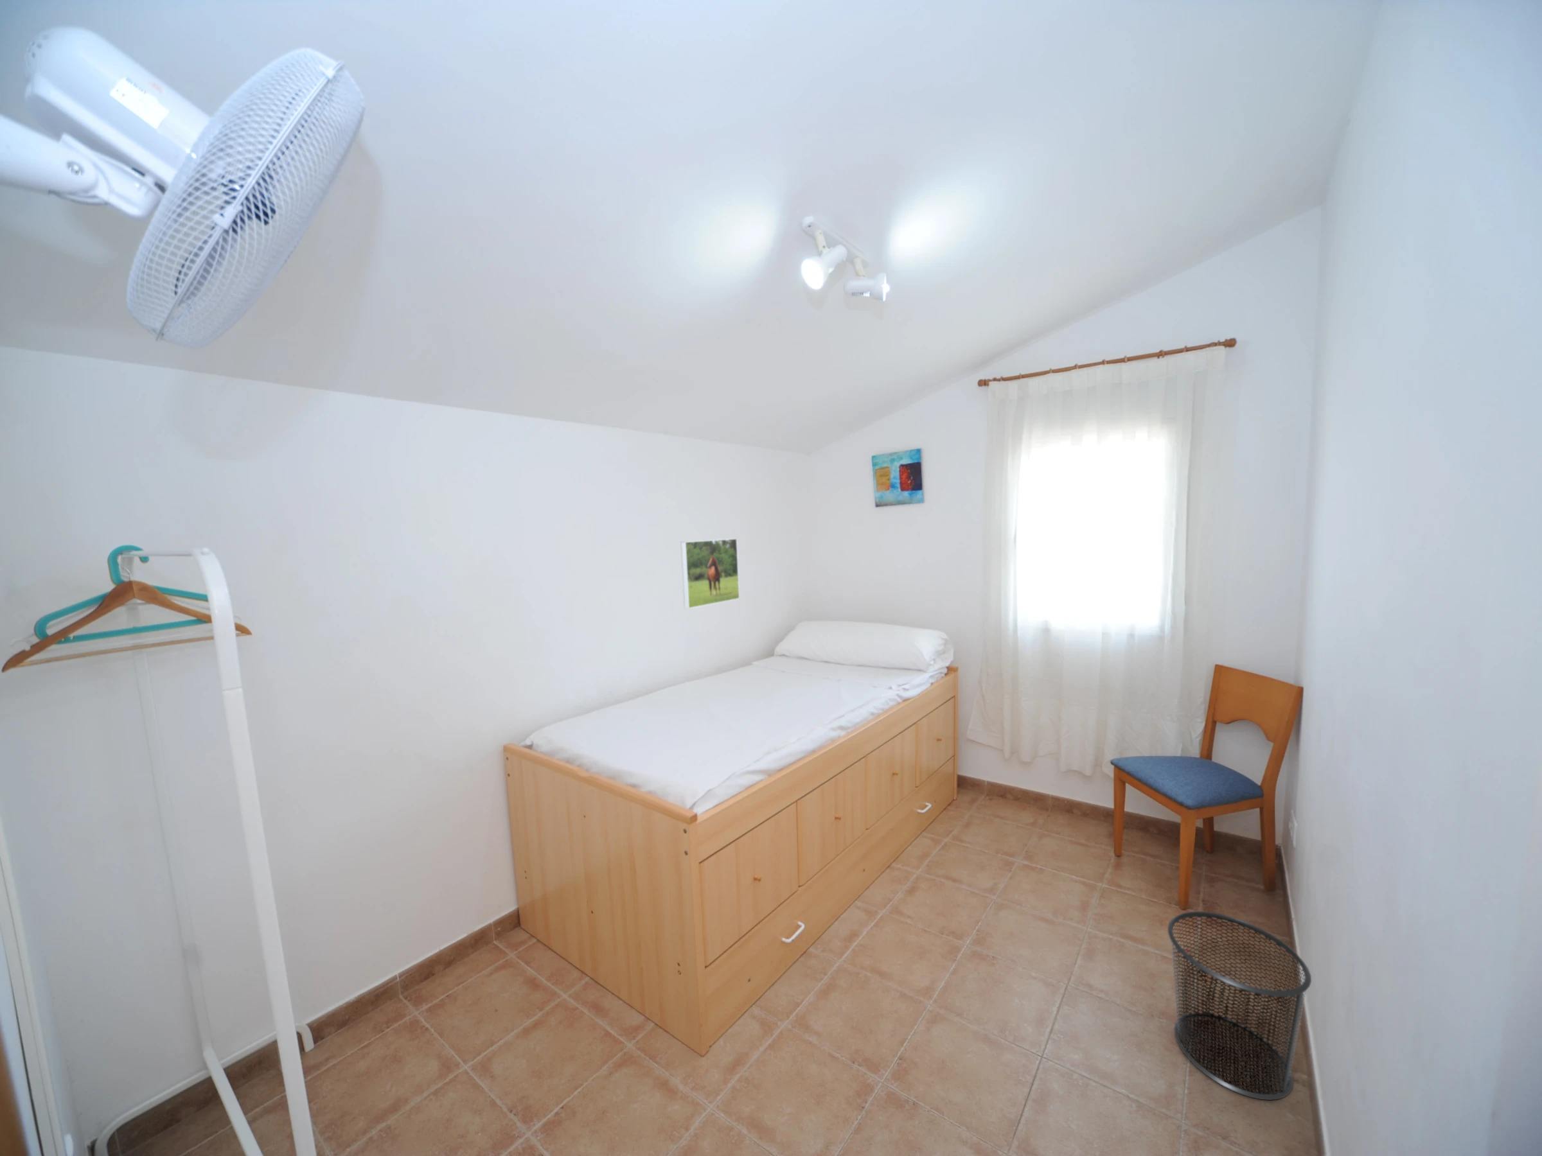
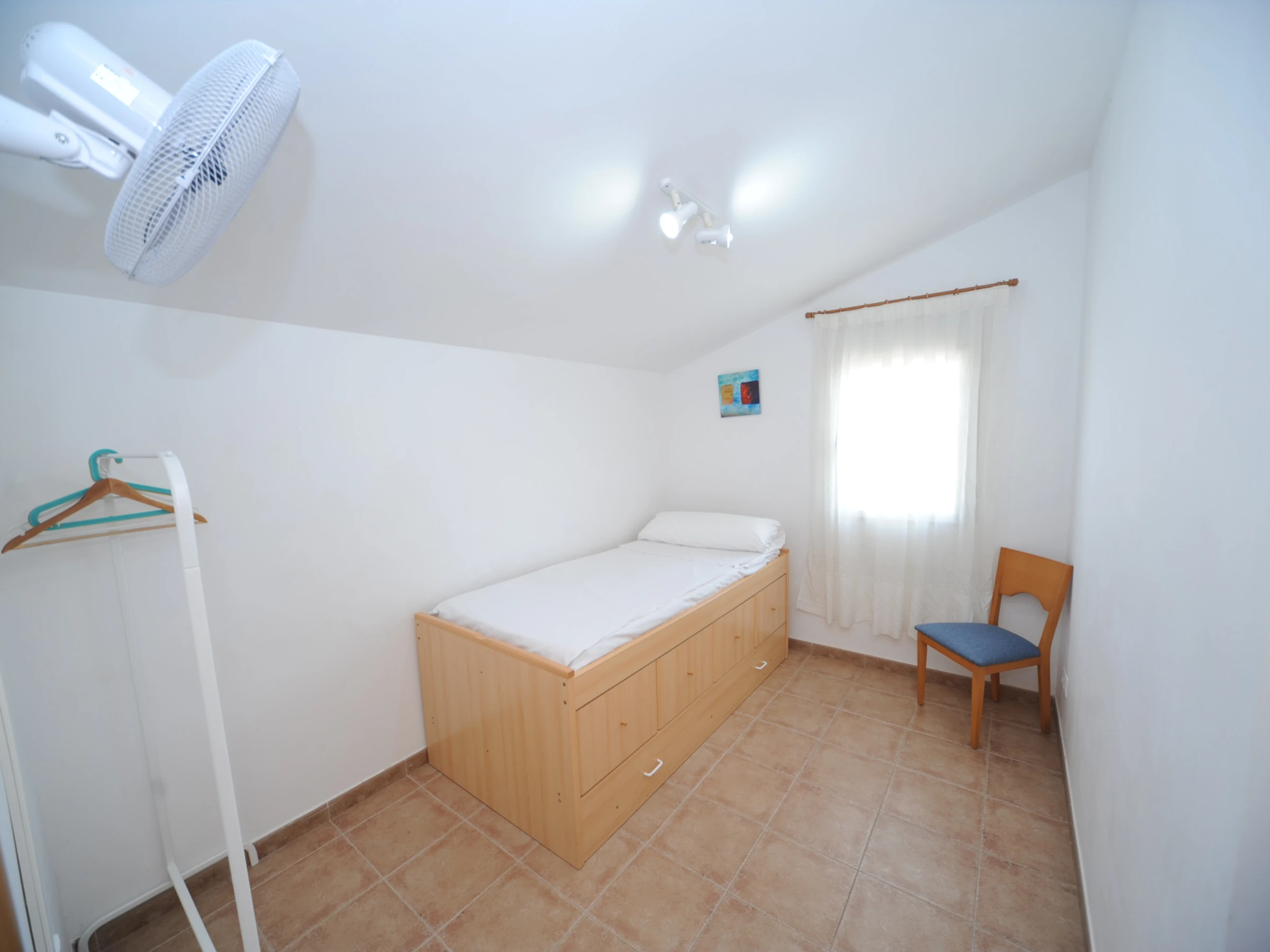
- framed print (712, 572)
- waste bin (1232, 1002)
